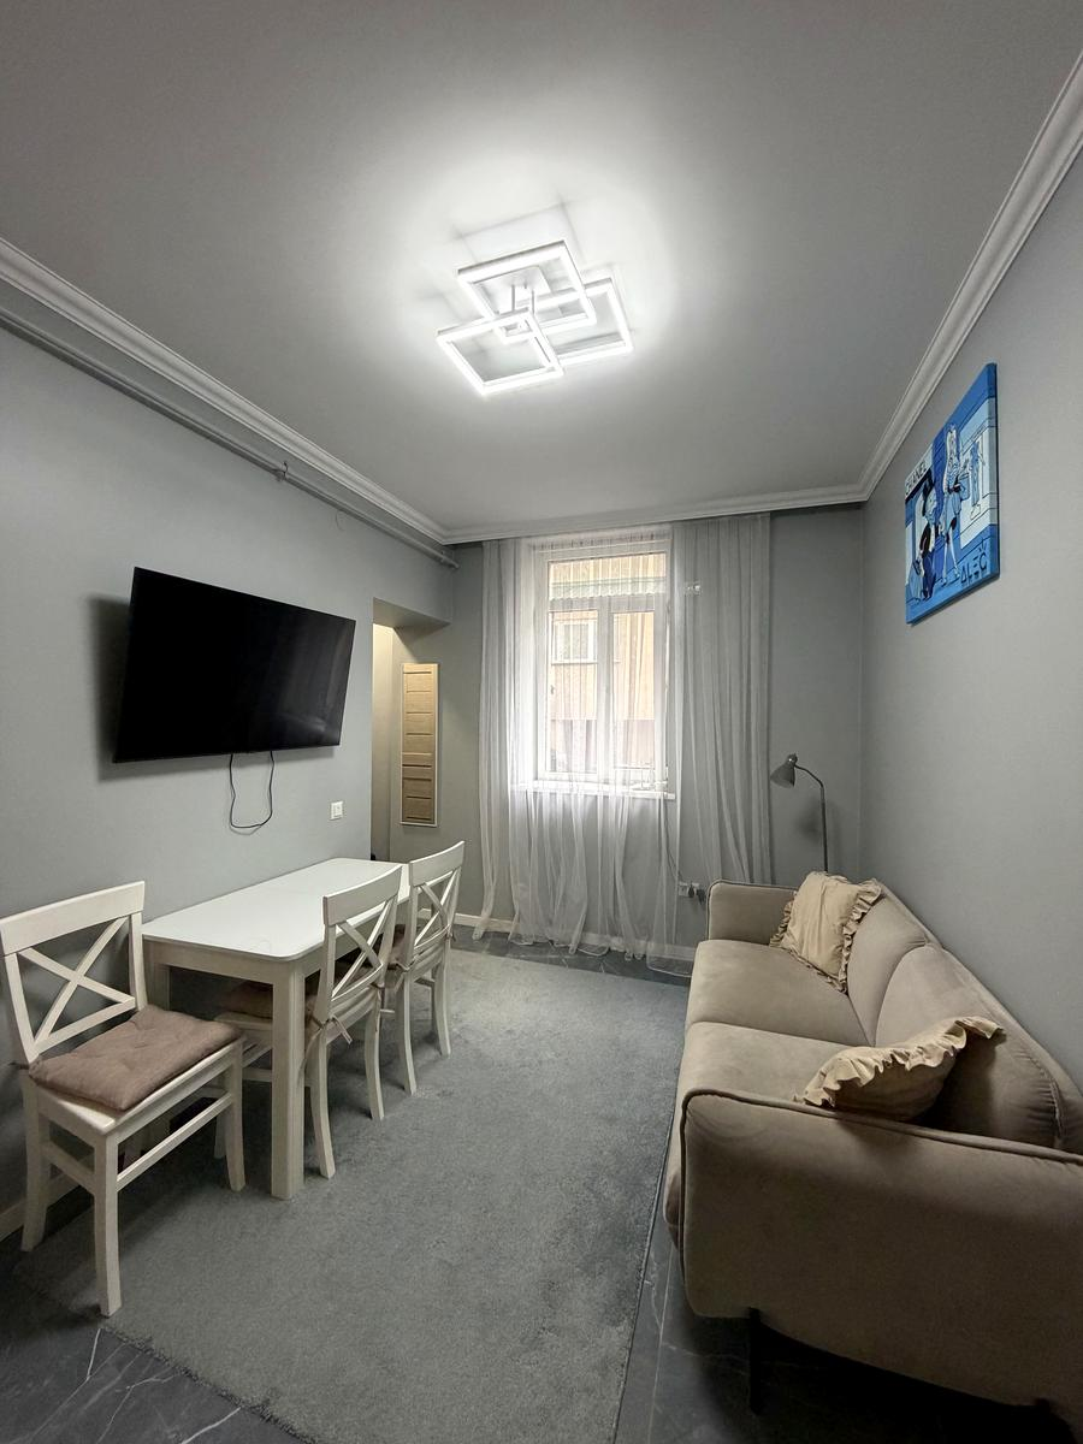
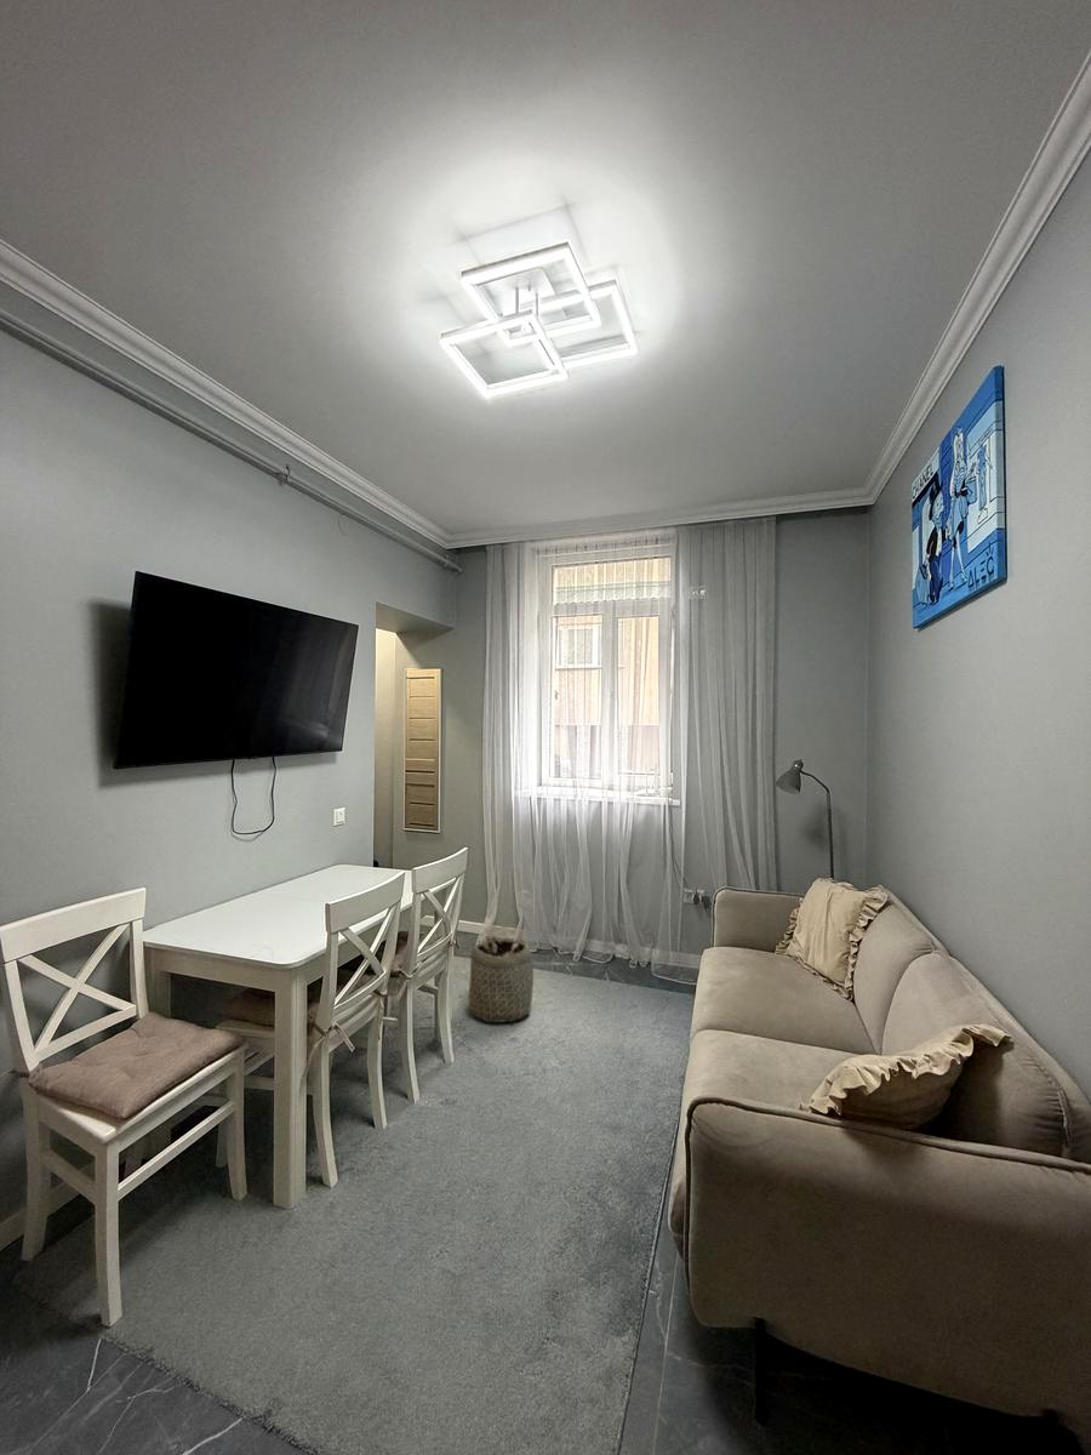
+ basket (499, 972)
